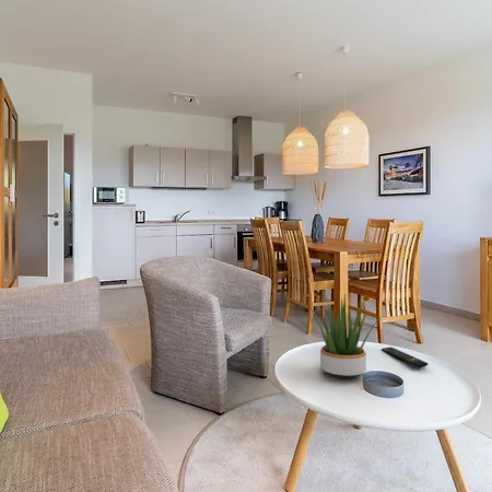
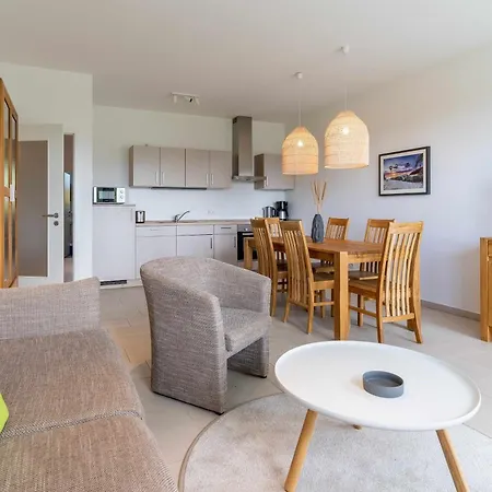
- potted plant (342, 335)
- remote control (402, 356)
